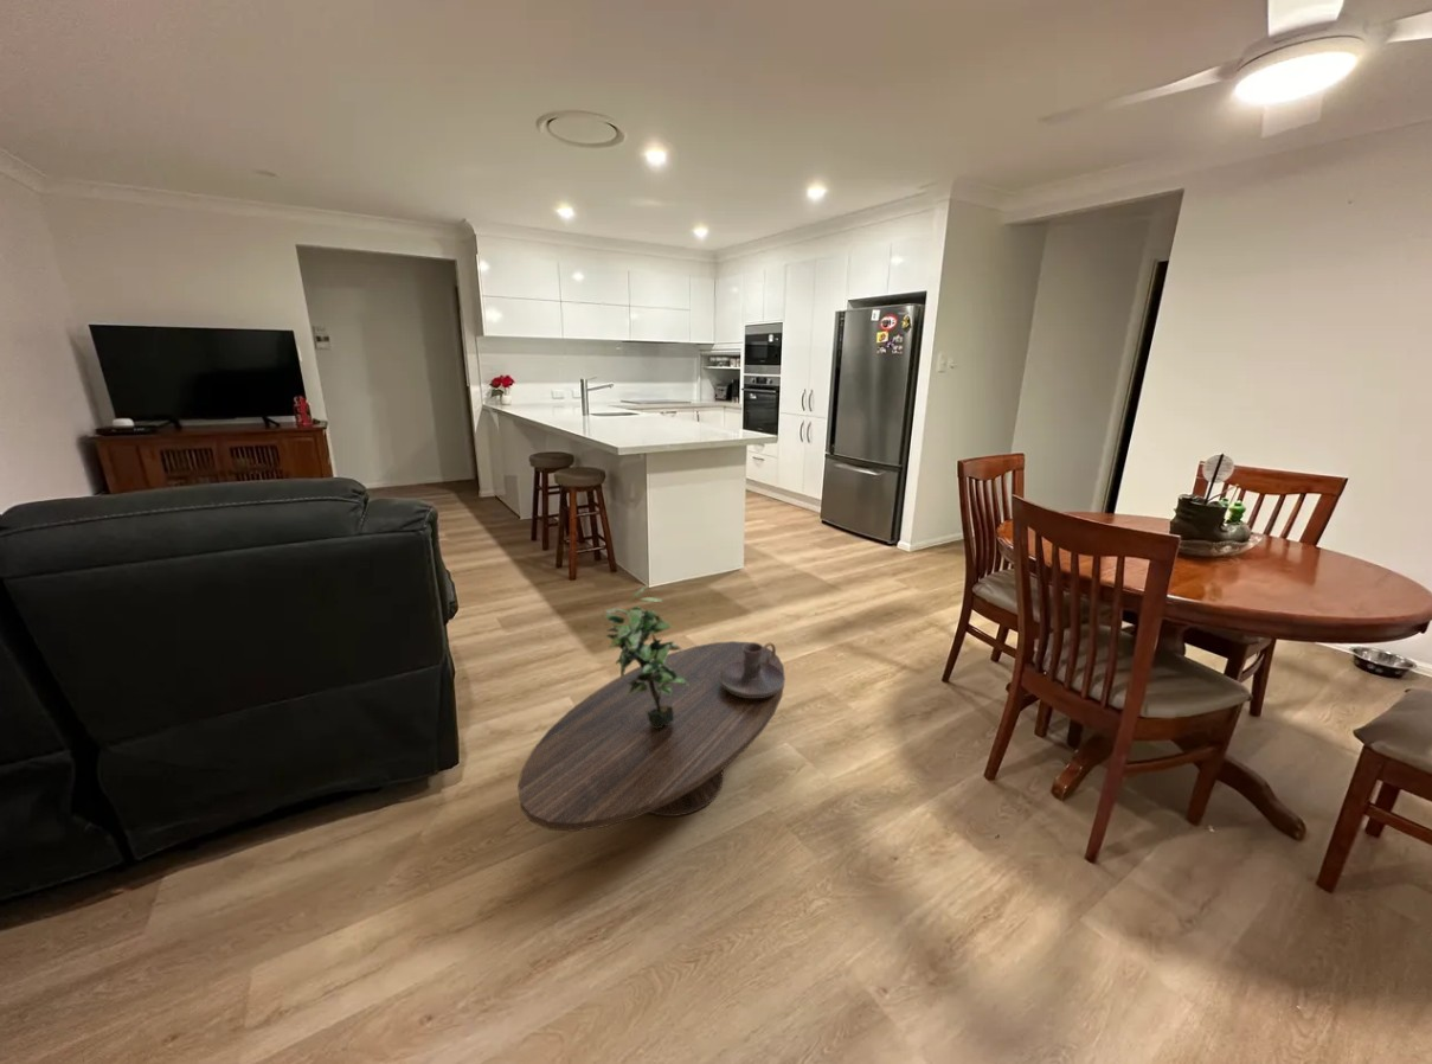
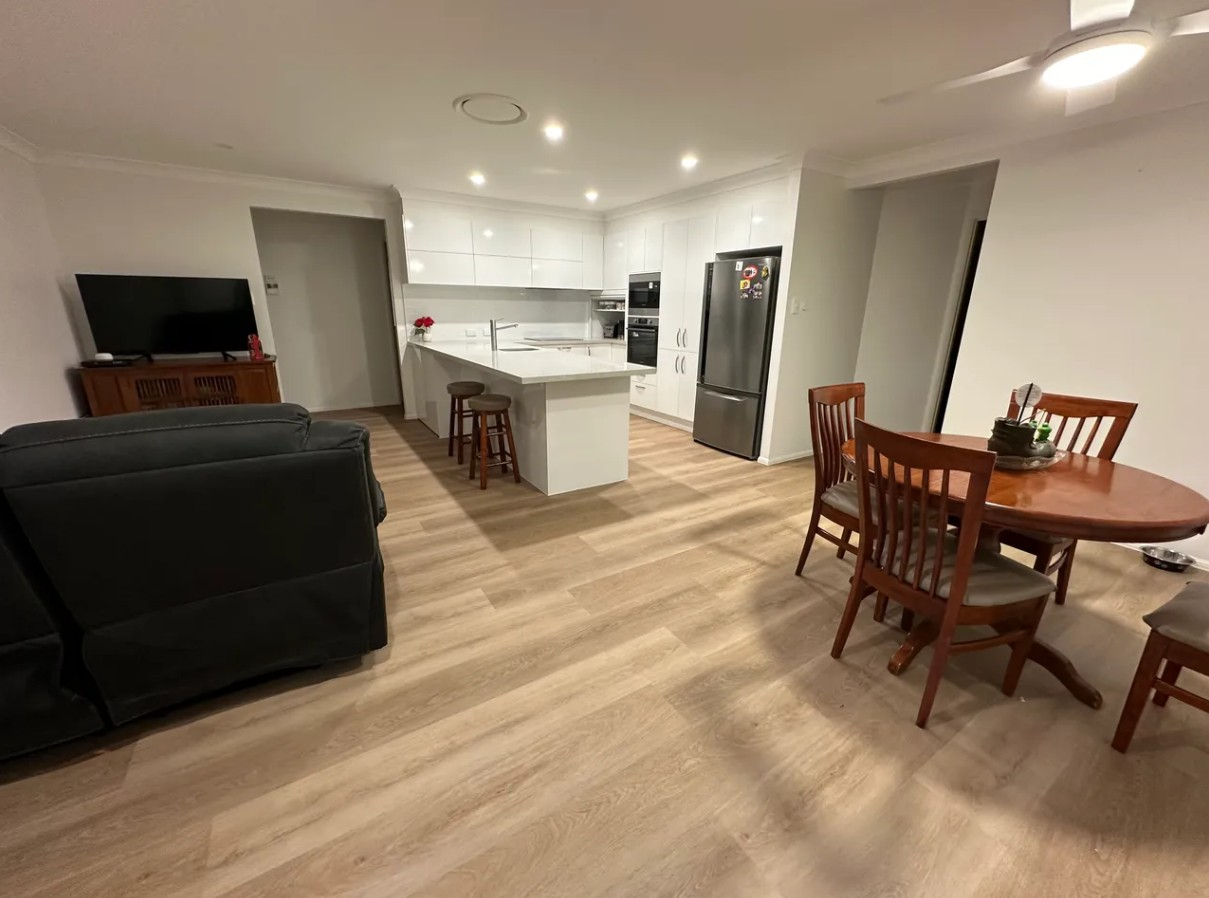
- potted plant (644, 660)
- coffee table (673, 744)
- candle holder (756, 662)
